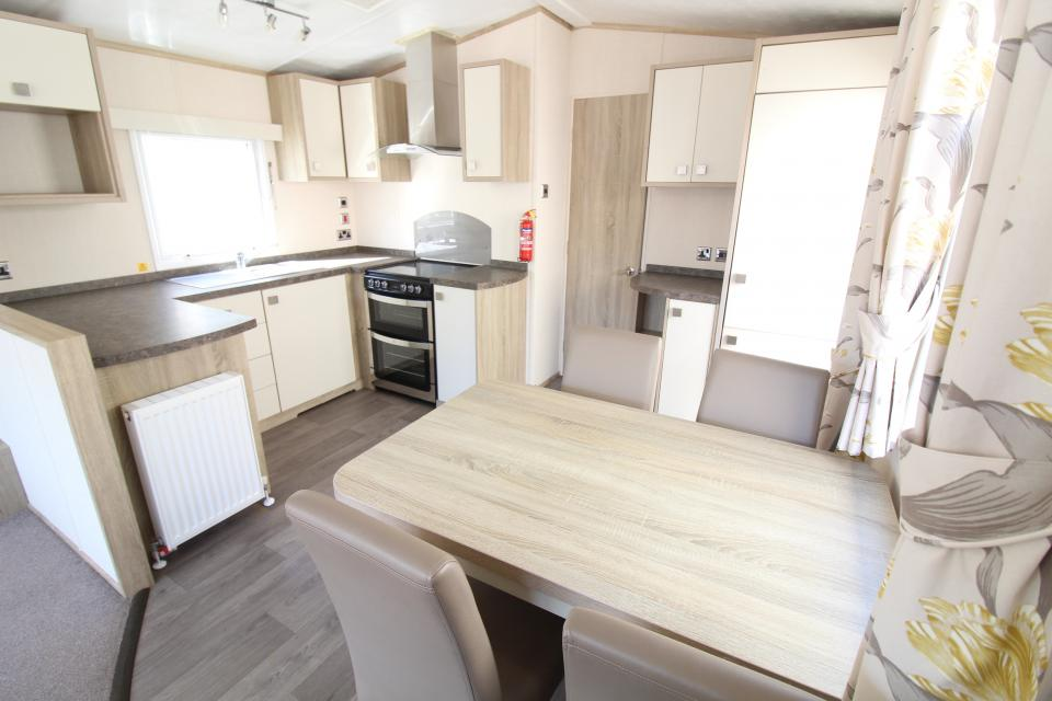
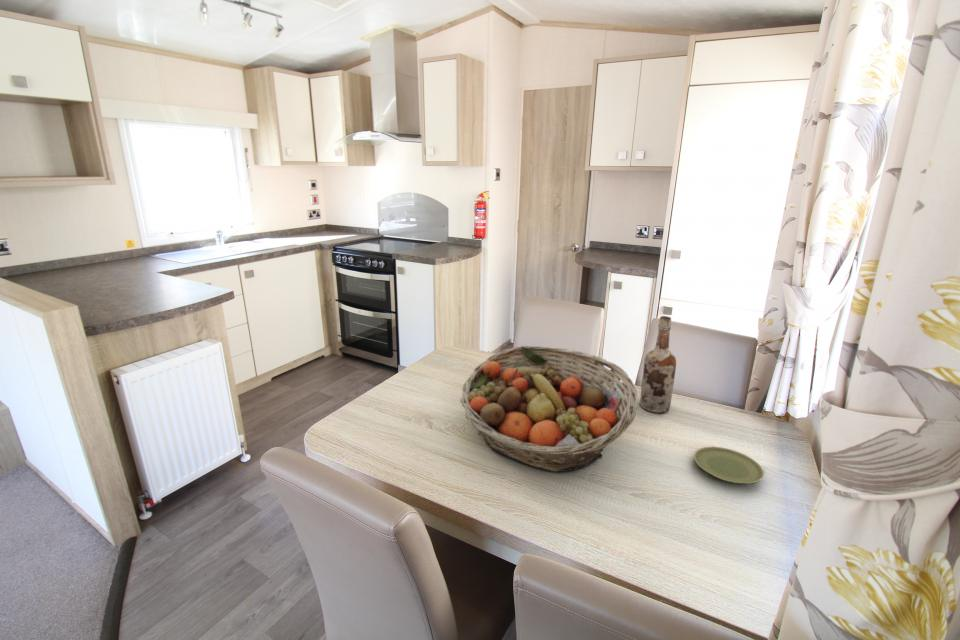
+ wine bottle (659, 363)
+ fruit basket (544, 403)
+ plate (727, 467)
